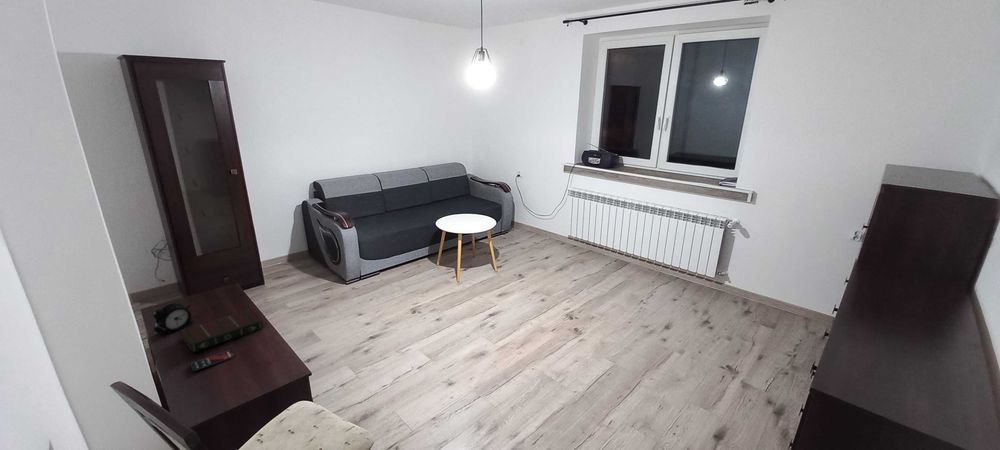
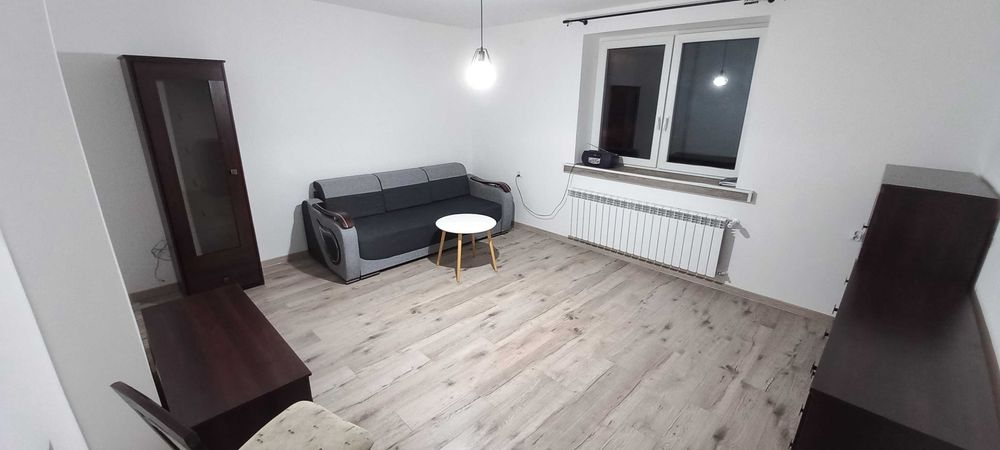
- alarm clock (172, 317)
- book (222, 329)
- smartphone (213, 359)
